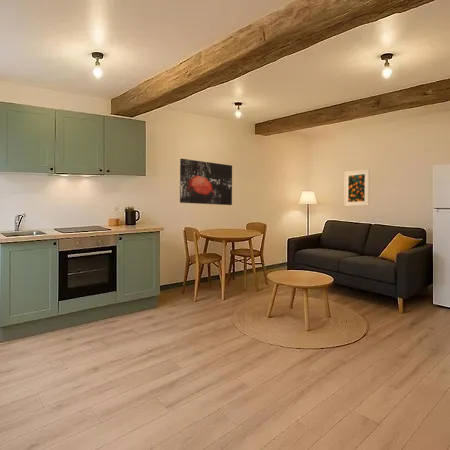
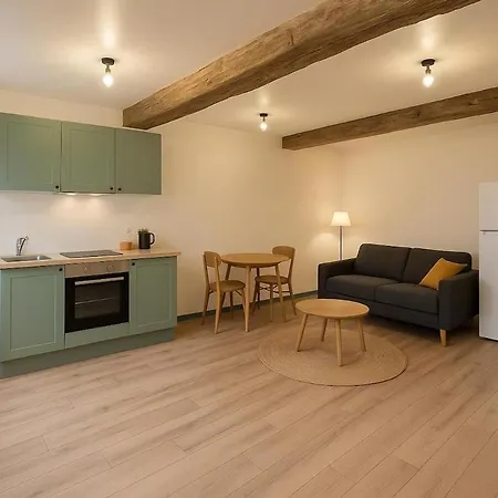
- wall art (207, 183)
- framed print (356, 188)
